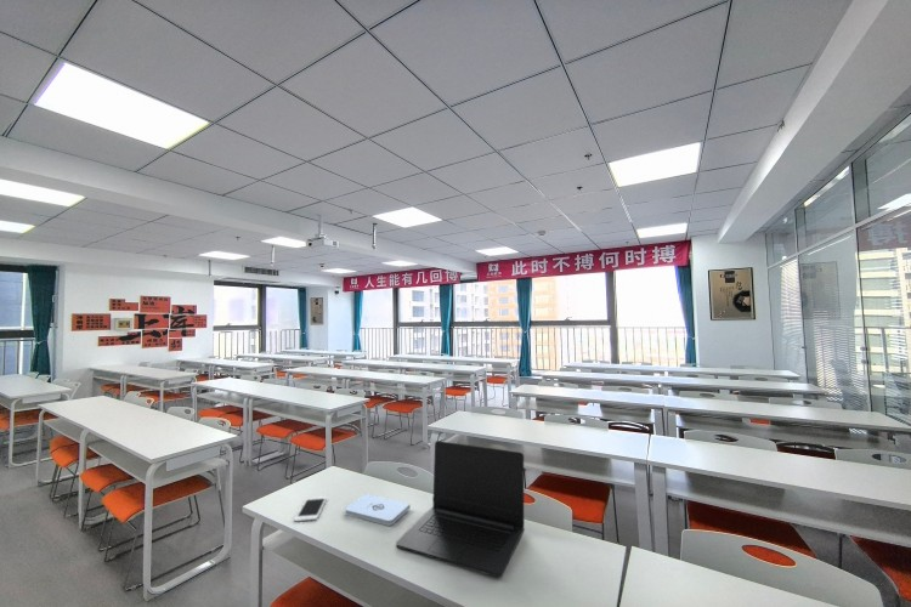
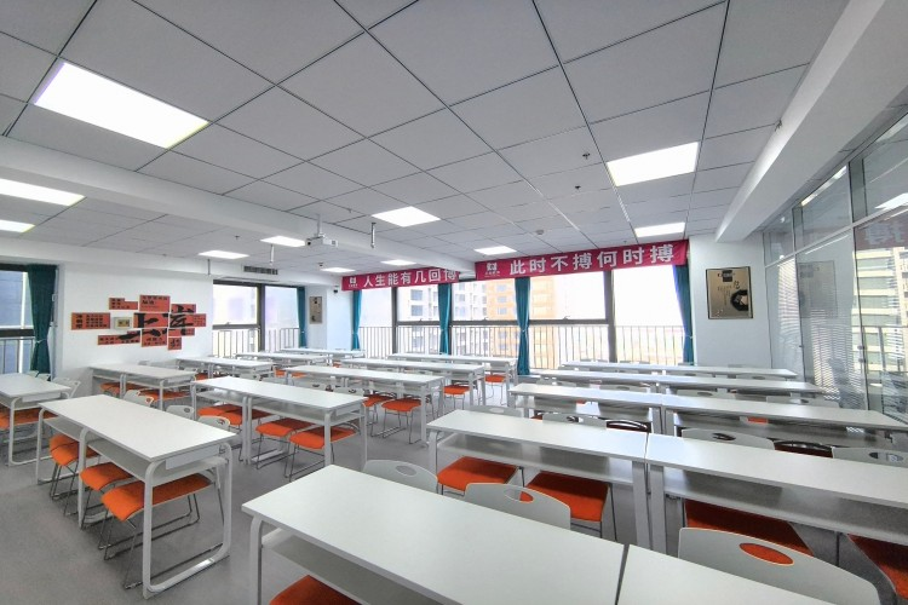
- cell phone (311, 507)
- laptop (462, 498)
- notepad (377, 509)
